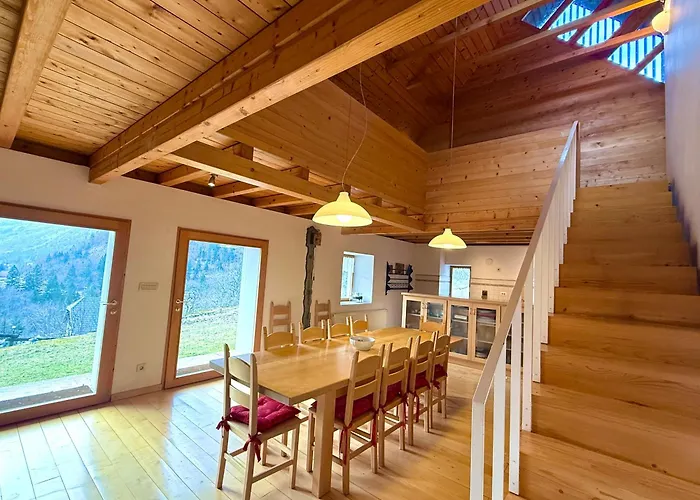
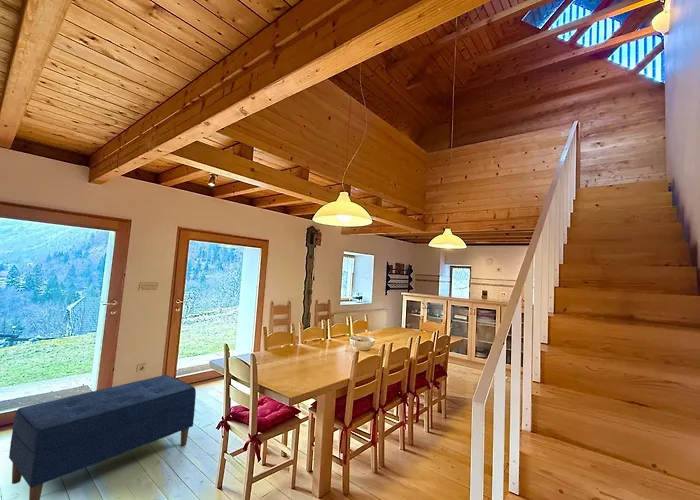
+ bench (113, 428)
